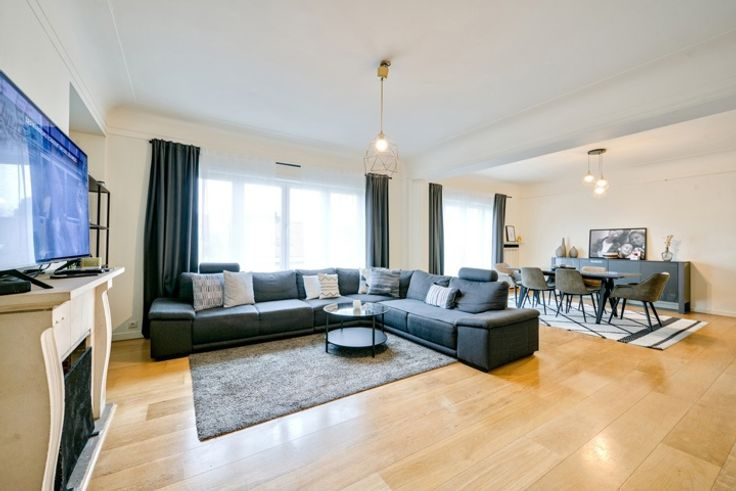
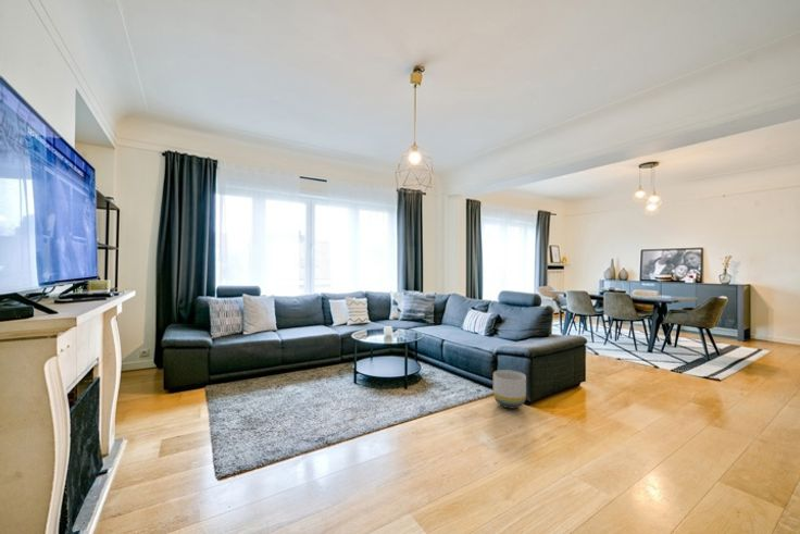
+ planter (509, 390)
